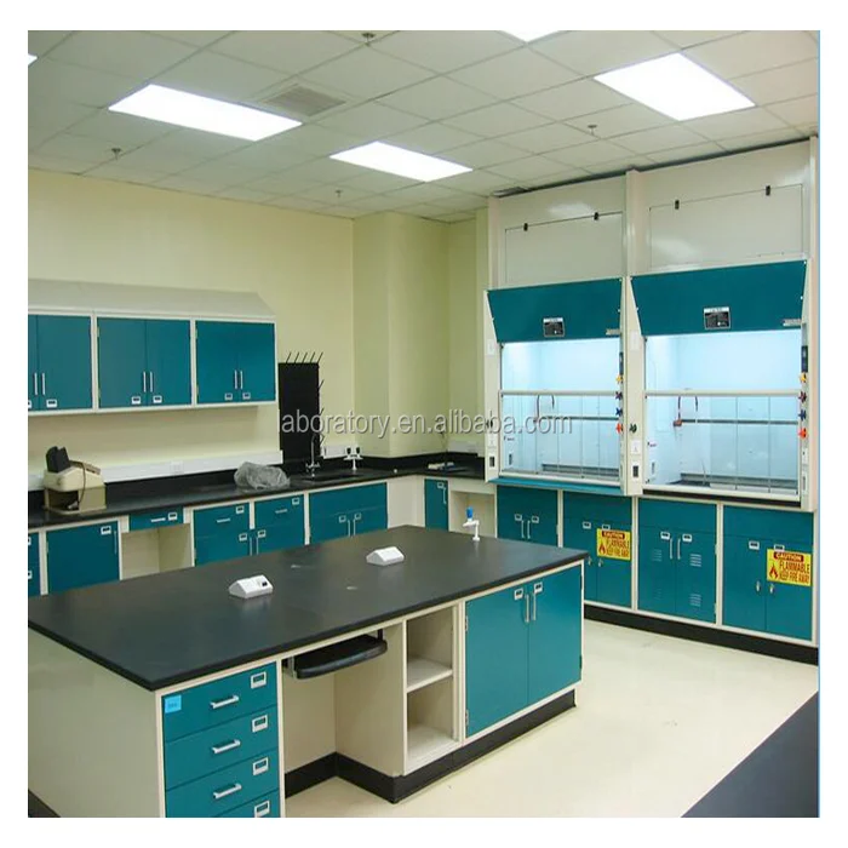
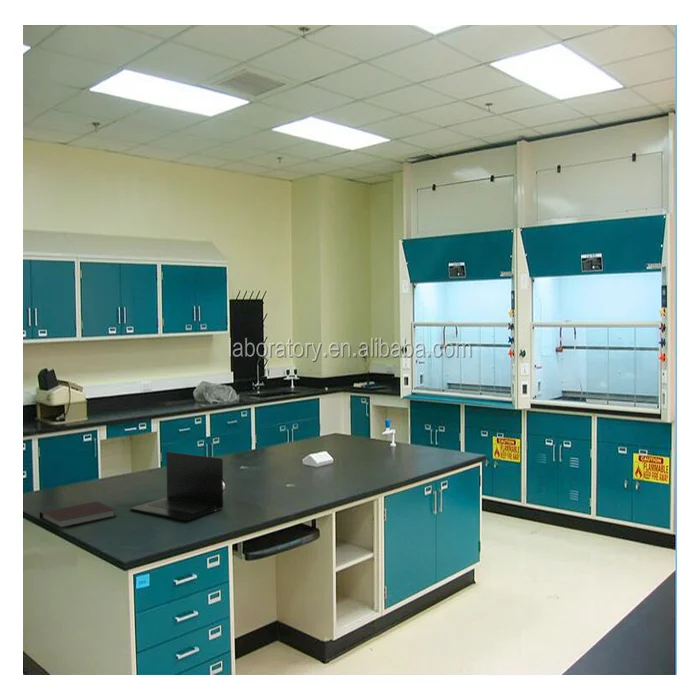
+ notebook (78, 513)
+ laptop (176, 484)
